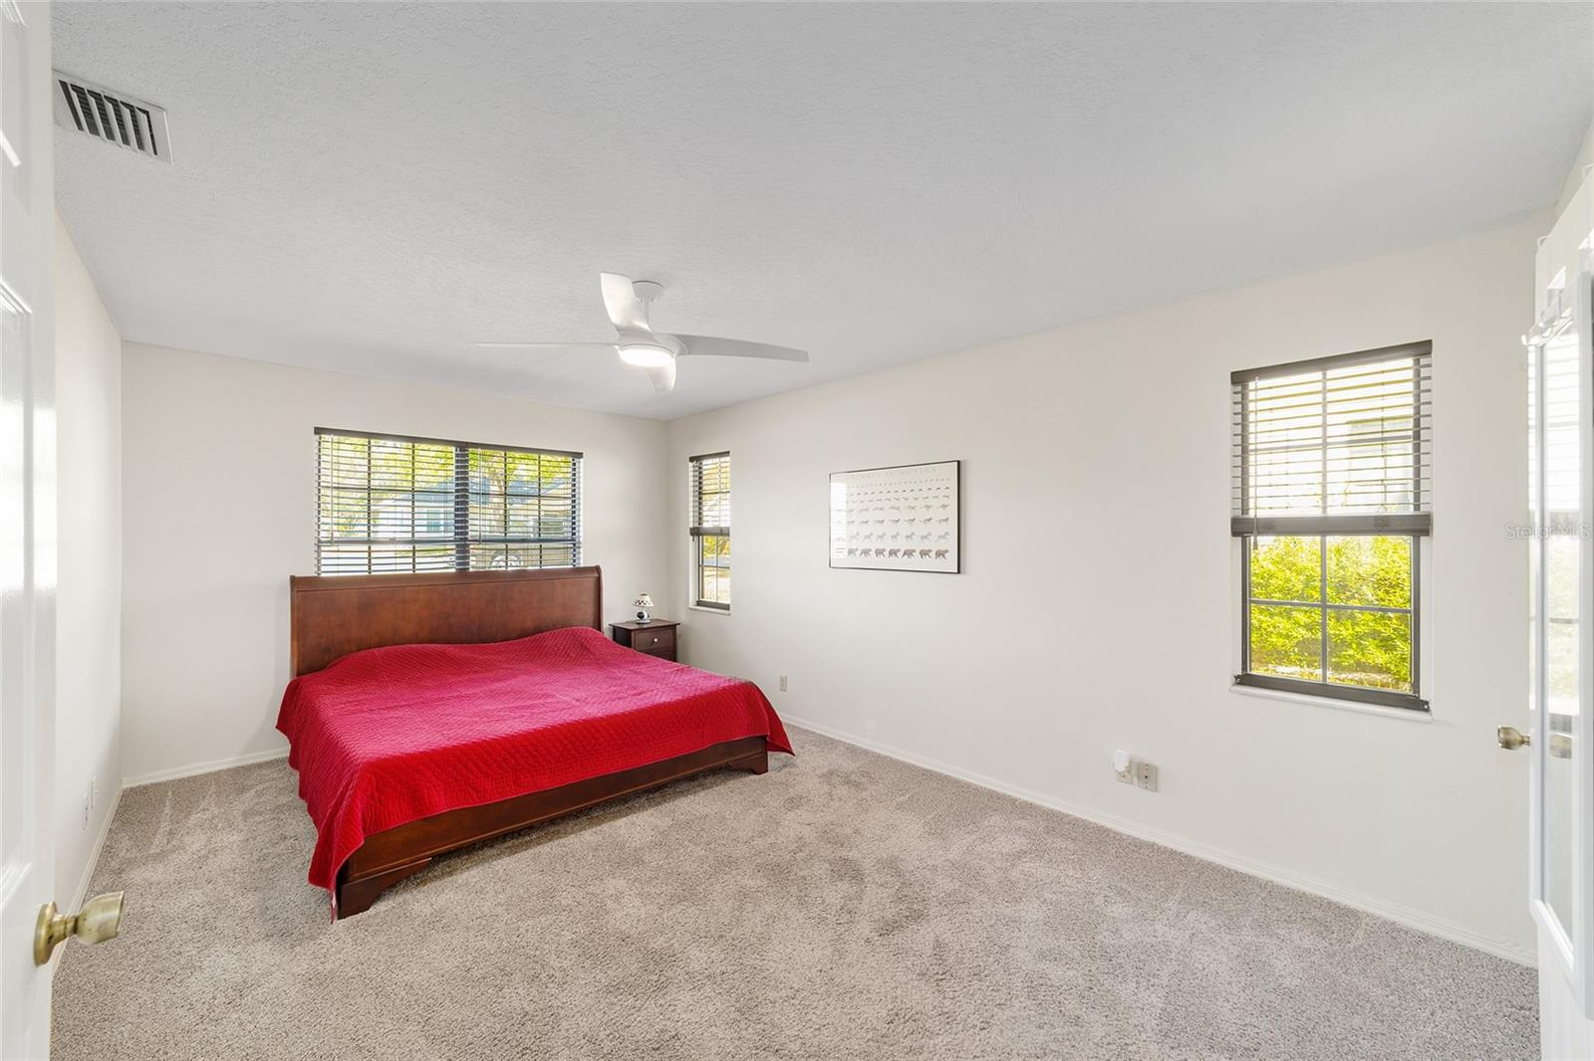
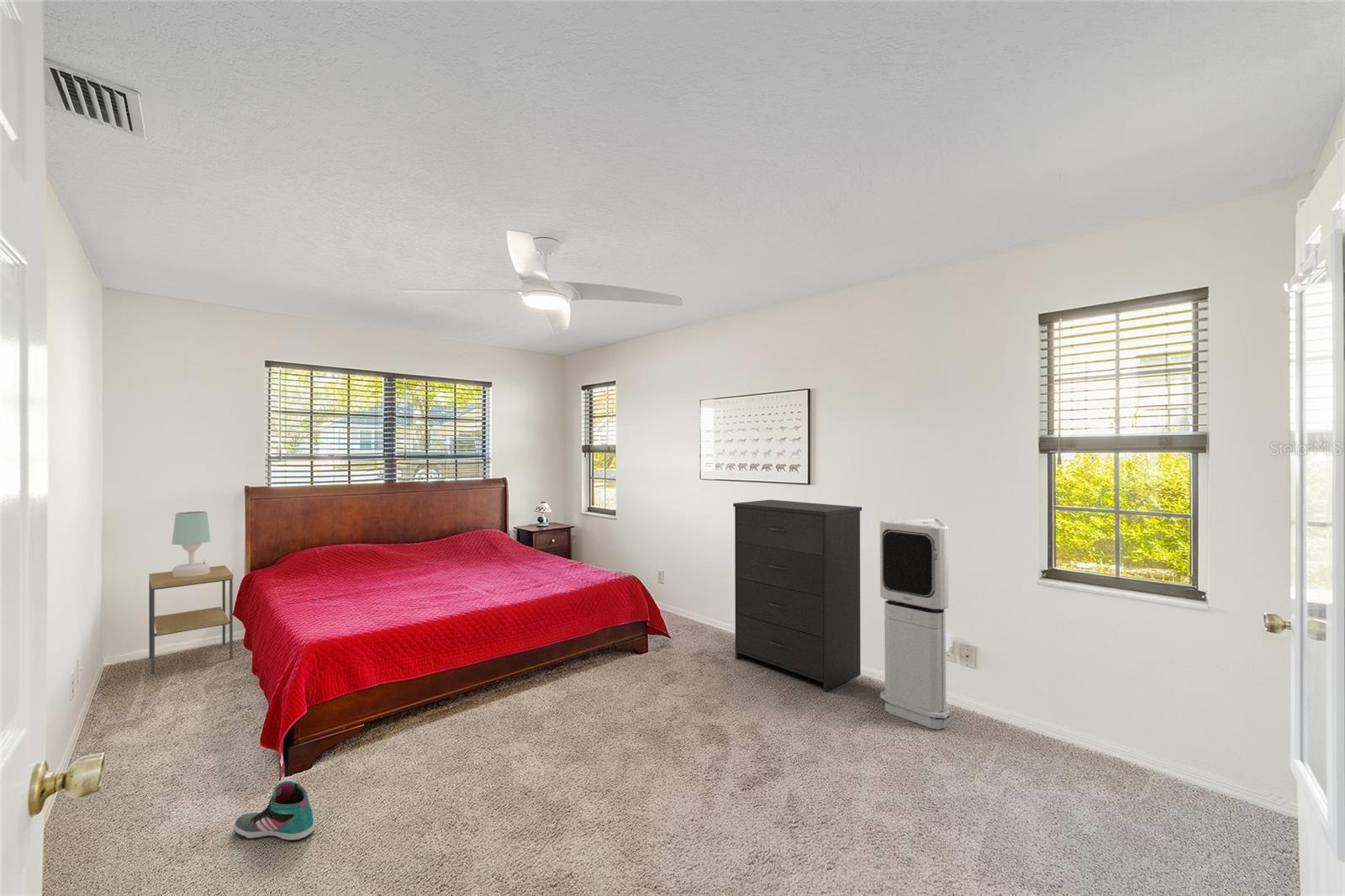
+ table lamp (191, 542)
+ sneaker (273, 808)
+ dresser (794, 586)
+ air purifier (923, 616)
+ side table (191, 616)
